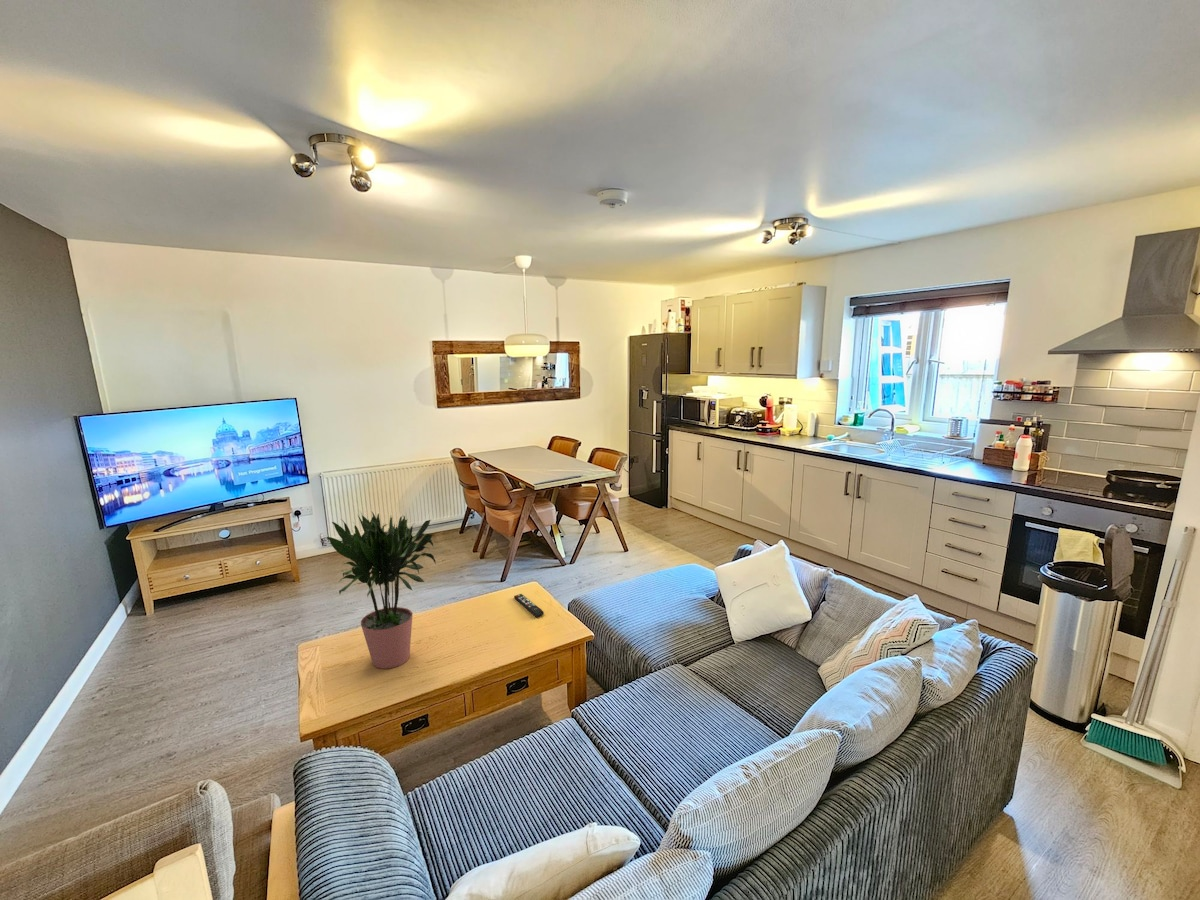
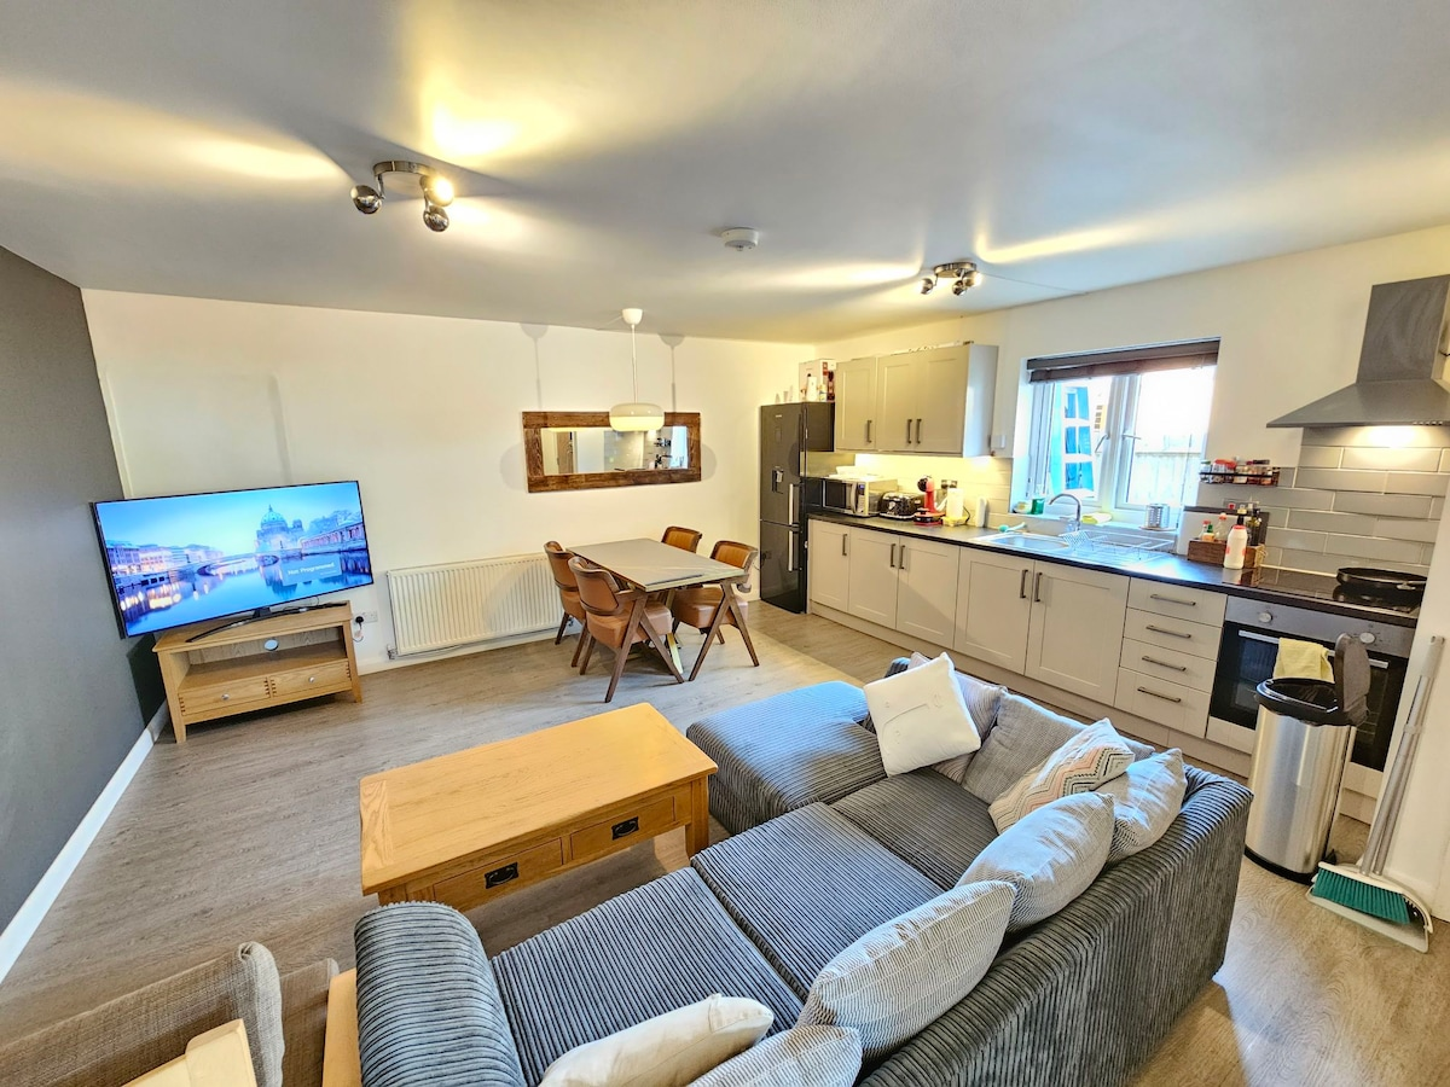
- potted plant (397, 582)
- remote control (528, 604)
